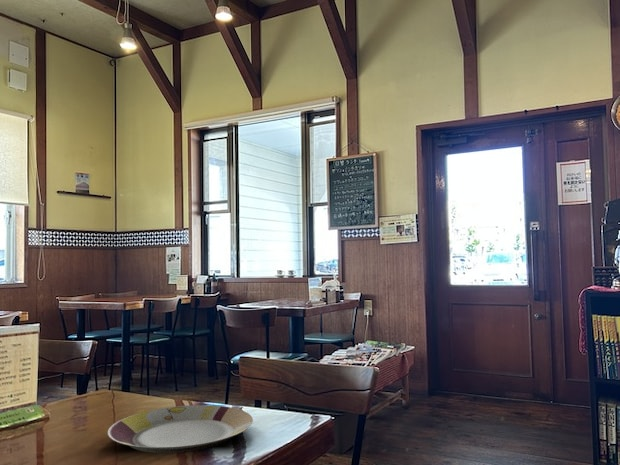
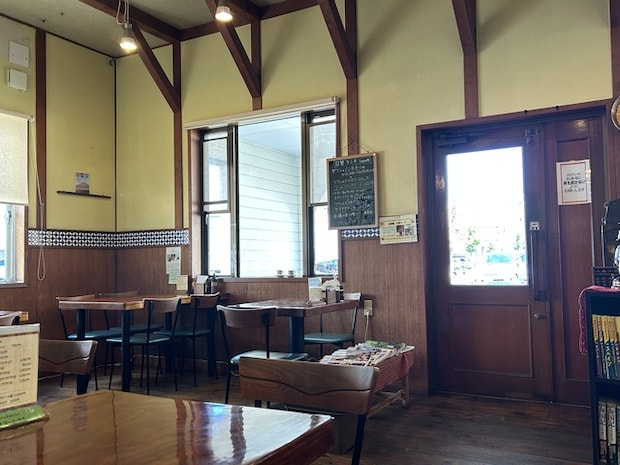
- plate (182, 429)
